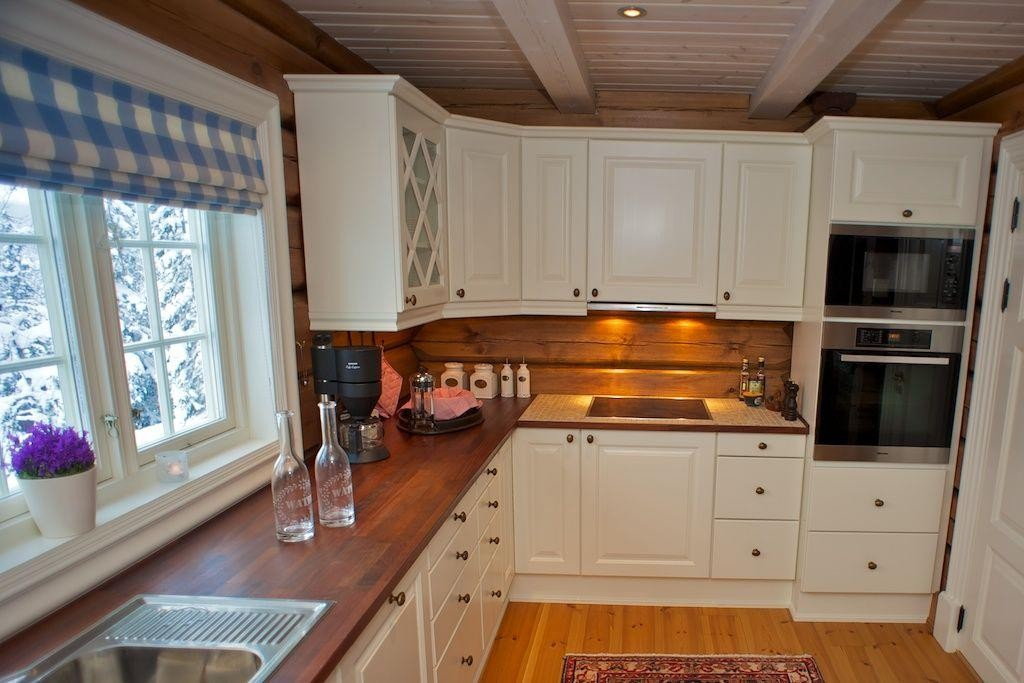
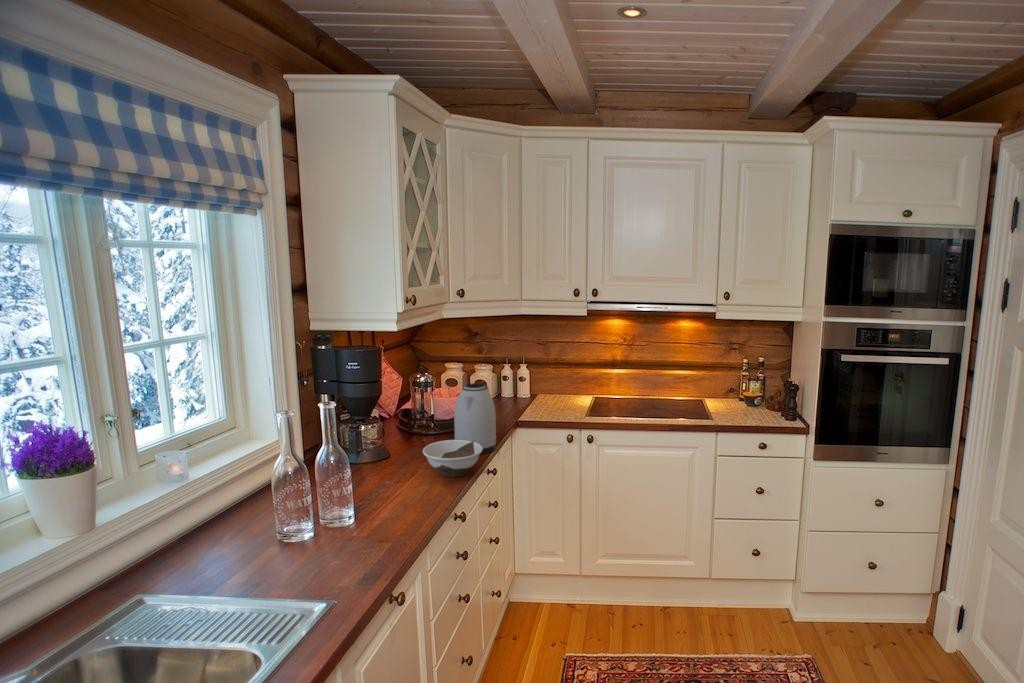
+ bowl (453, 460)
+ kettle (477, 414)
